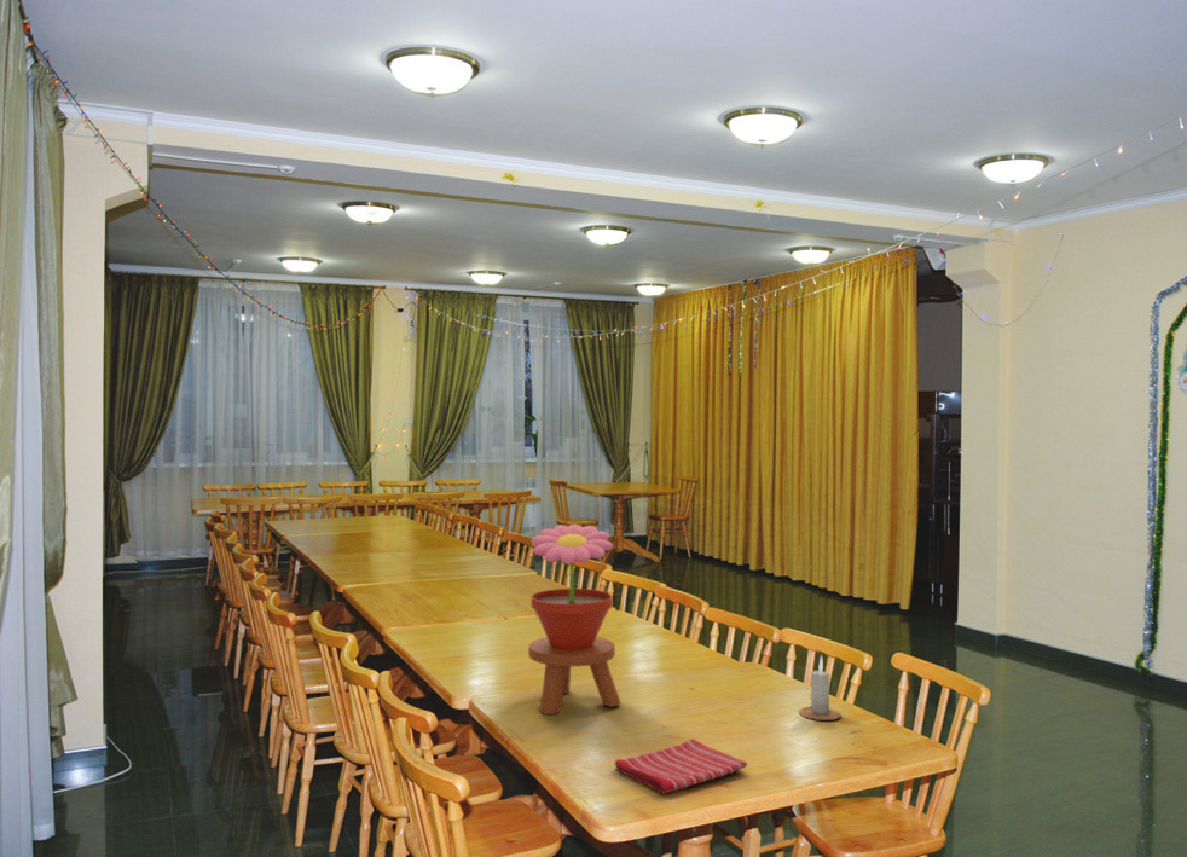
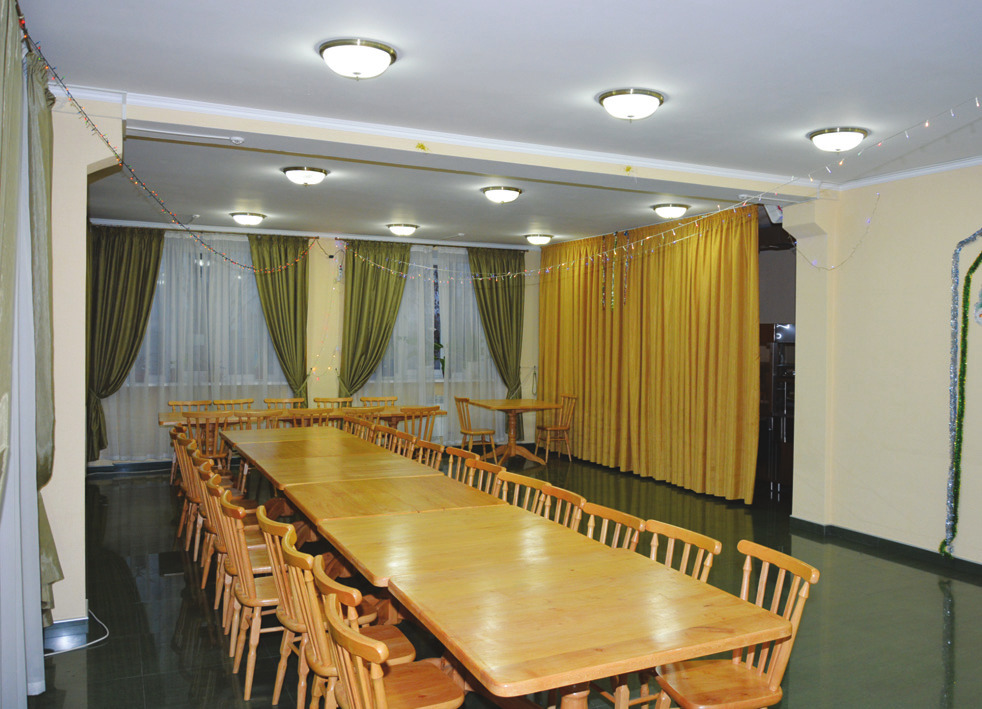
- potted flower (572, 615)
- candle (820, 684)
- dish towel (679, 764)
